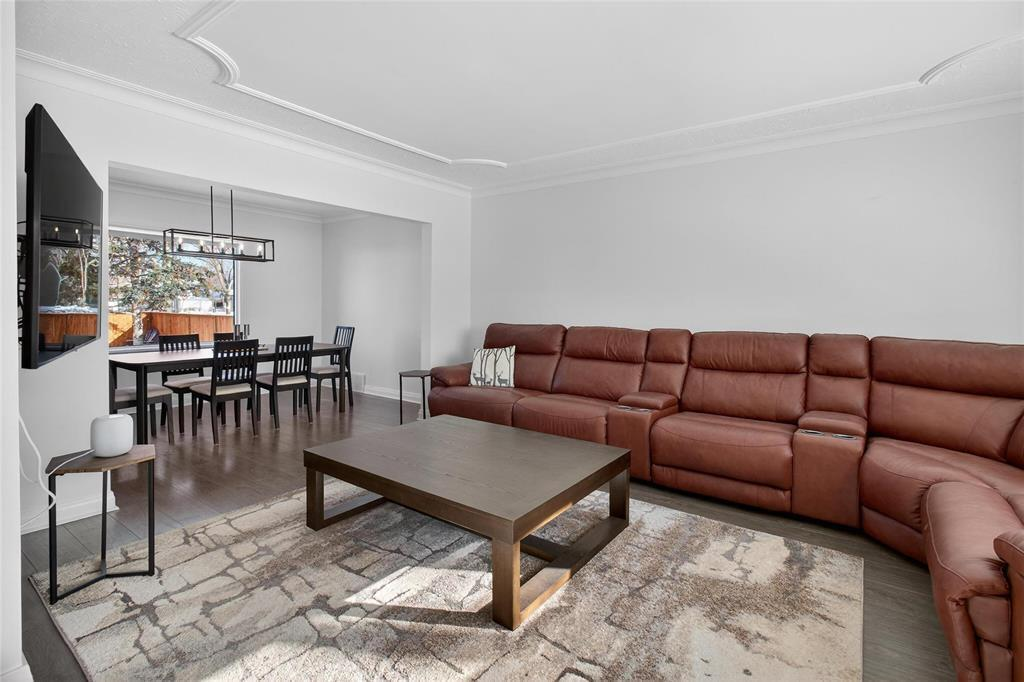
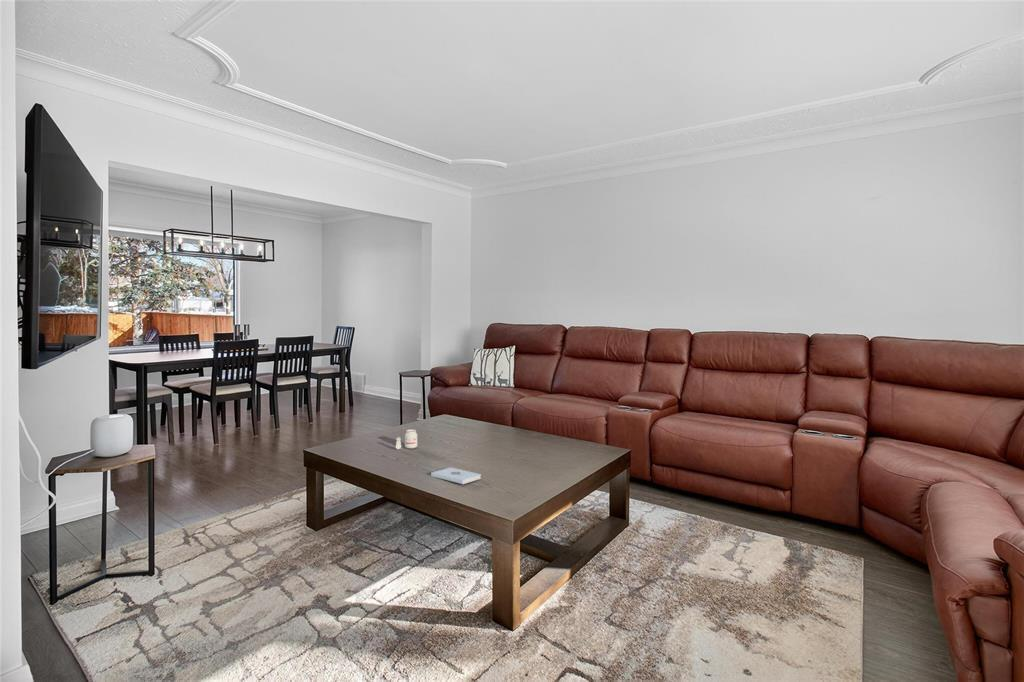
+ notepad (456, 475)
+ candle (407, 440)
